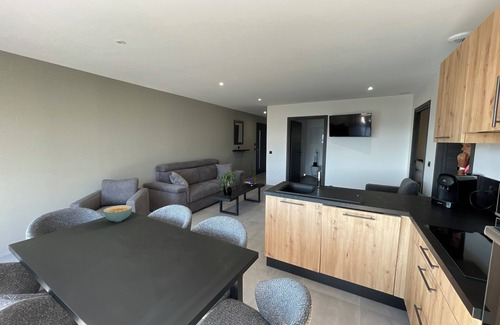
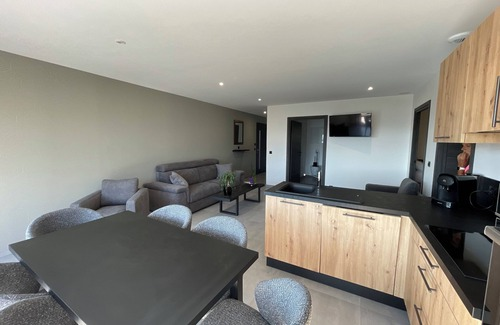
- cereal bowl (118, 214)
